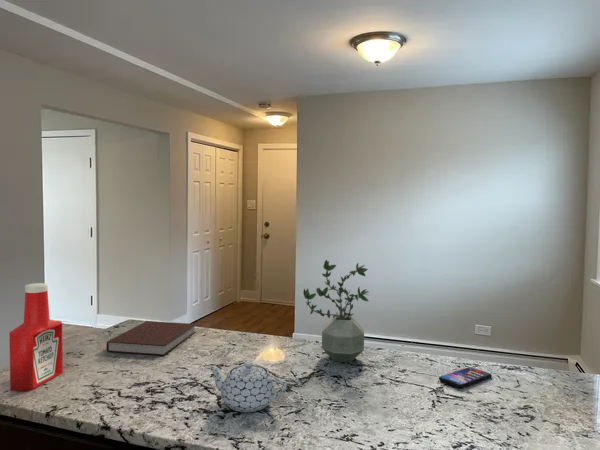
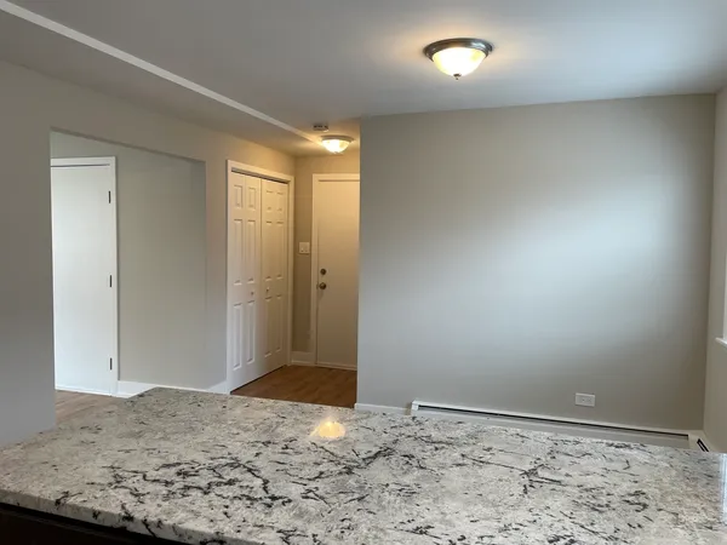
- notebook (154, 336)
- potted plant (338, 308)
- smartphone (465, 377)
- soap bottle (36, 332)
- teapot (245, 383)
